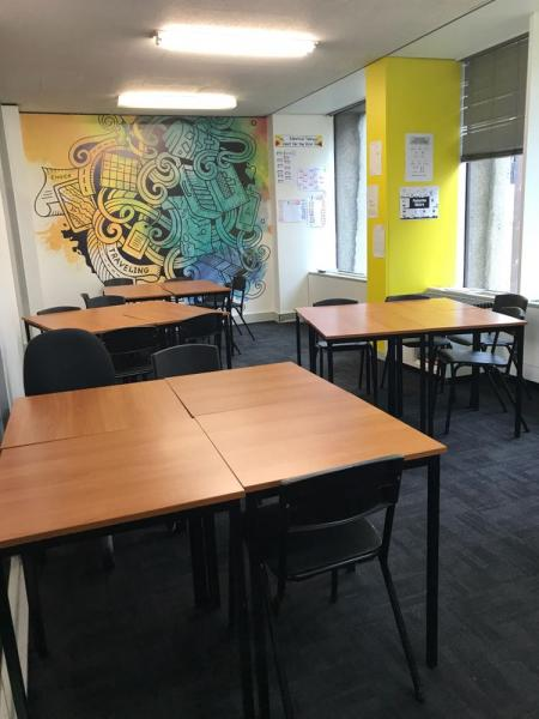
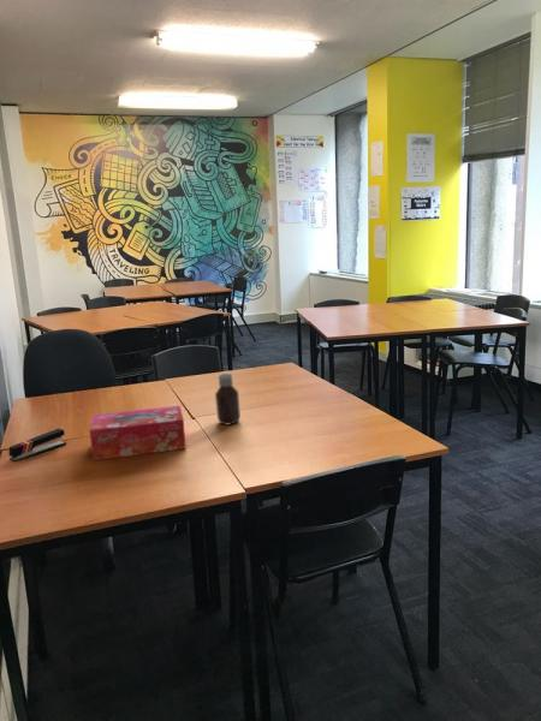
+ tissue box (138, 431)
+ stapler (37, 443)
+ bottle (227, 398)
